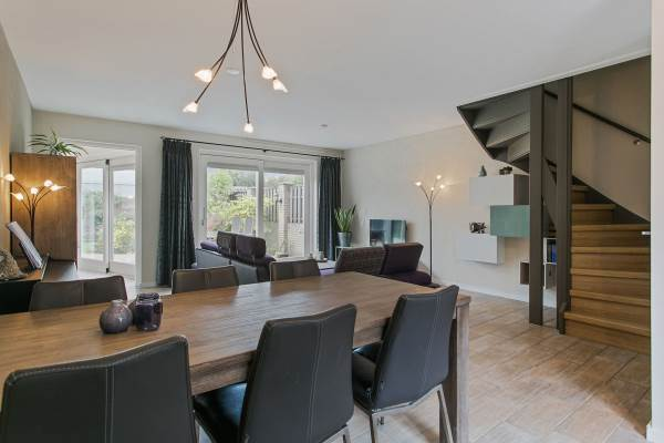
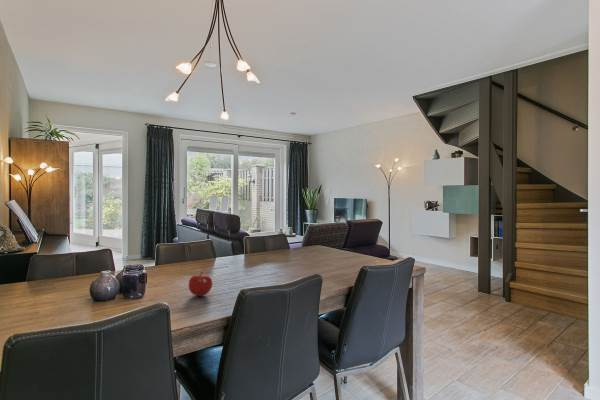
+ fruit (200, 283)
